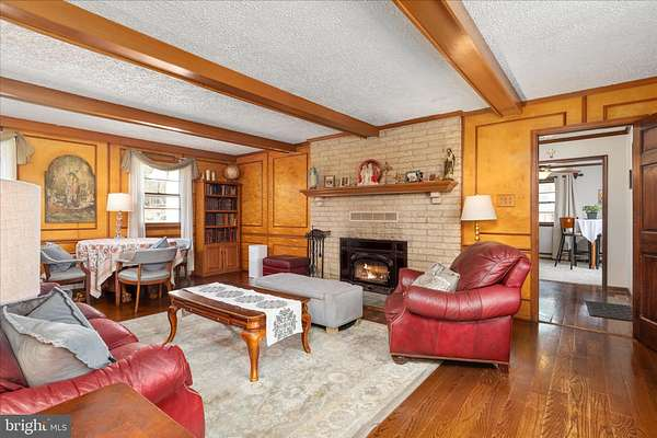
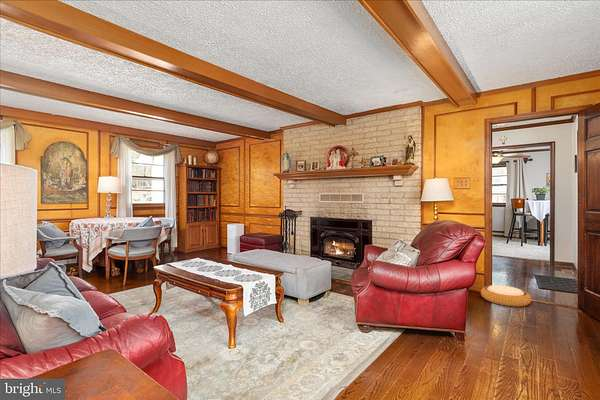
+ woven basket (505, 294)
